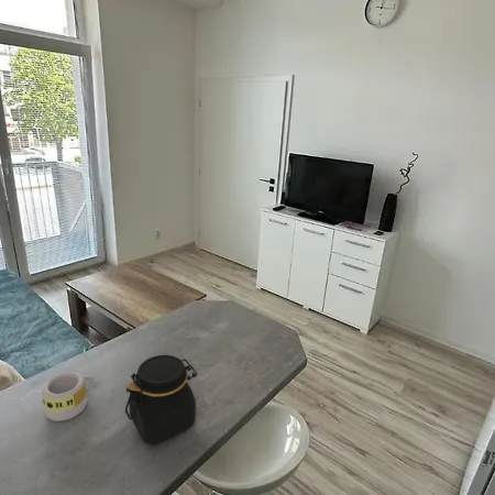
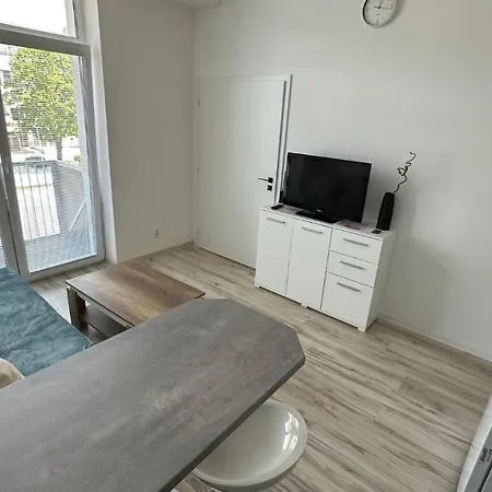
- jar (162, 395)
- mug (70, 392)
